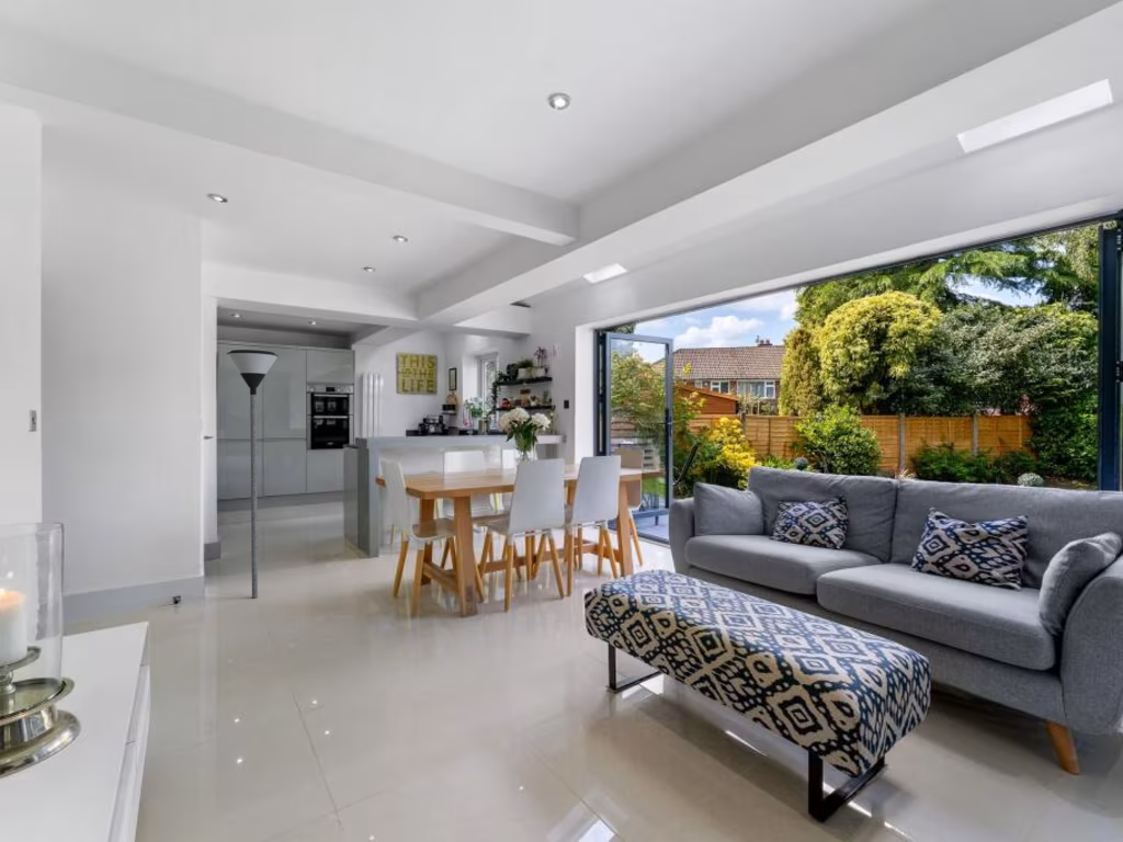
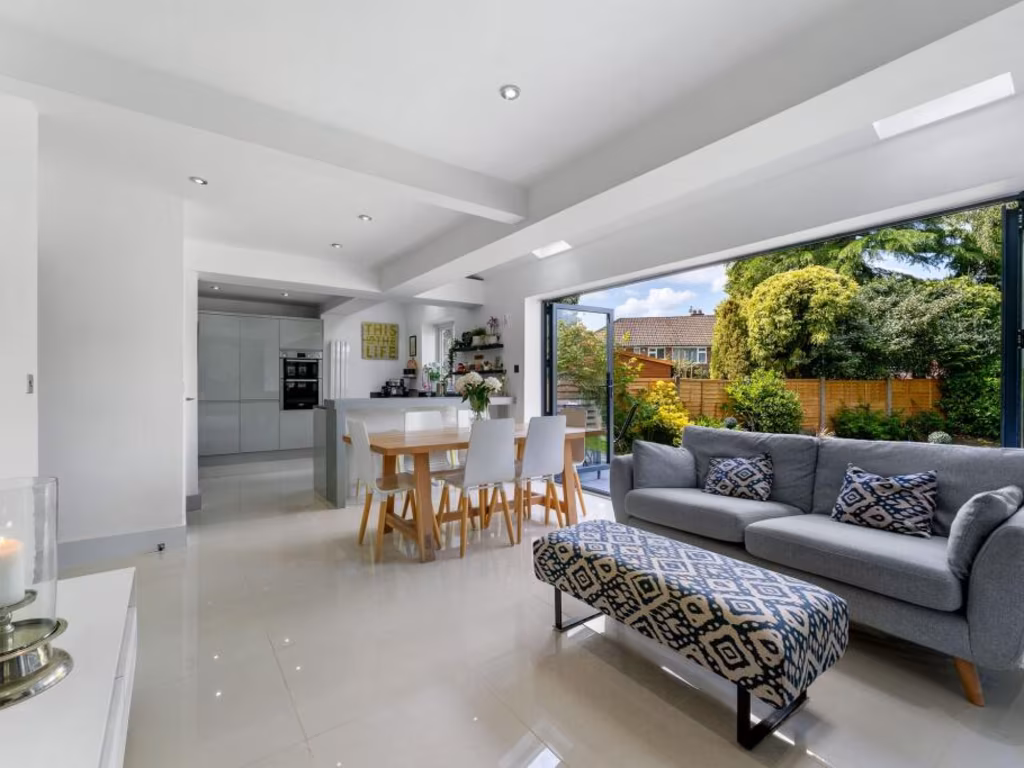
- floor lamp (253, 474)
